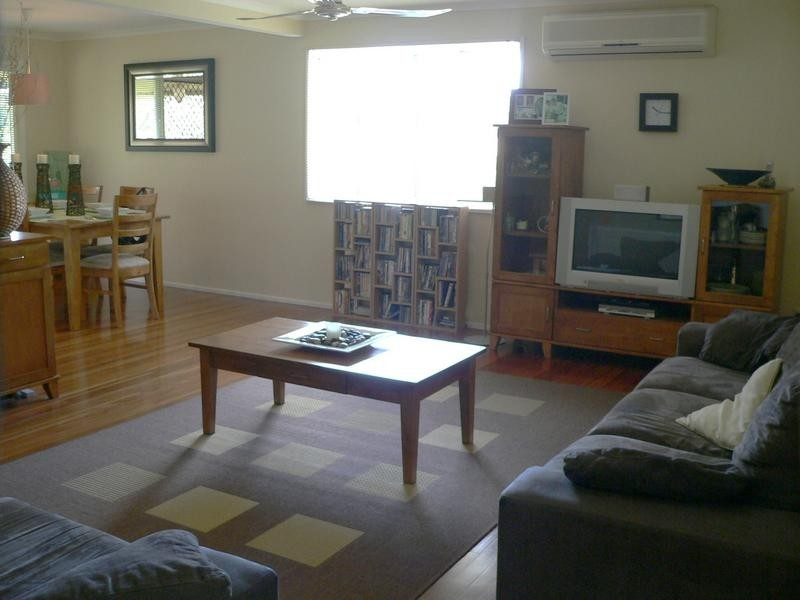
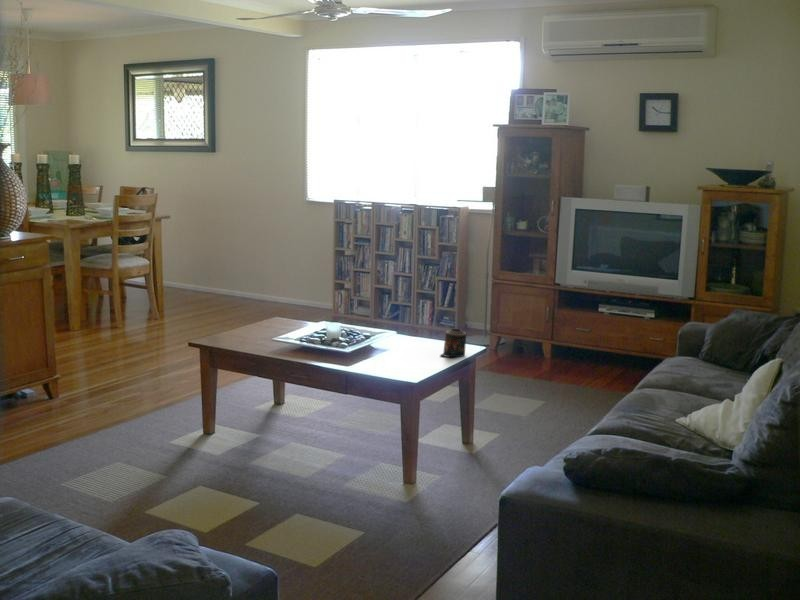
+ candle (451, 342)
